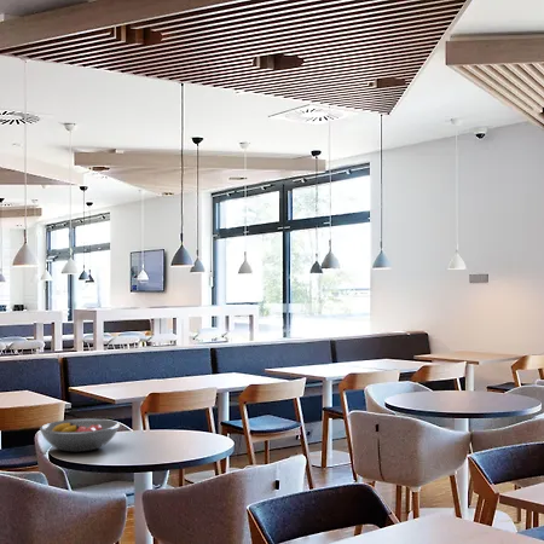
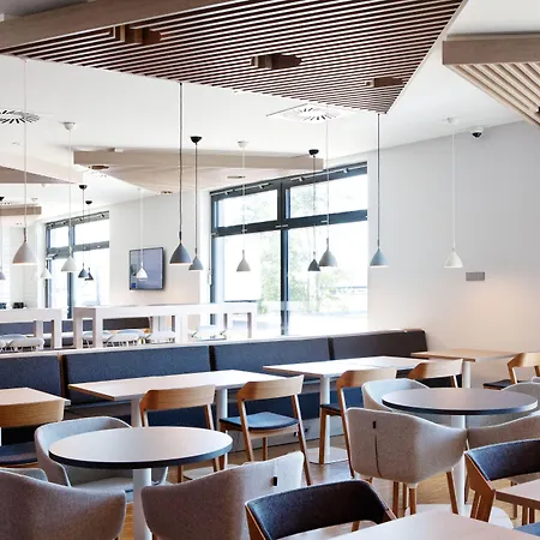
- fruit bowl (80, 433)
